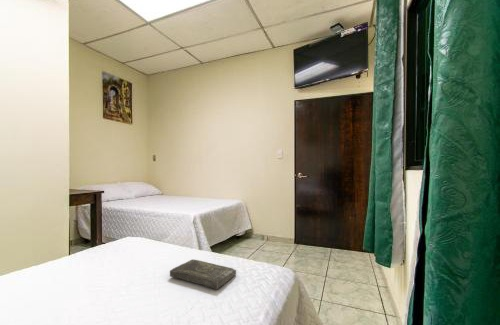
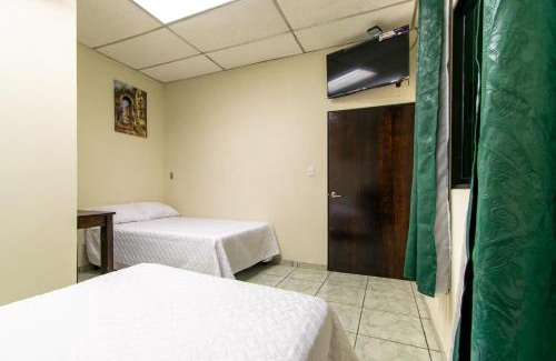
- book (203, 271)
